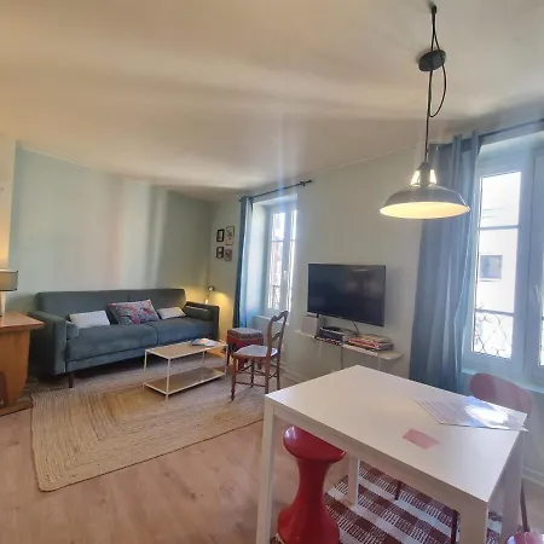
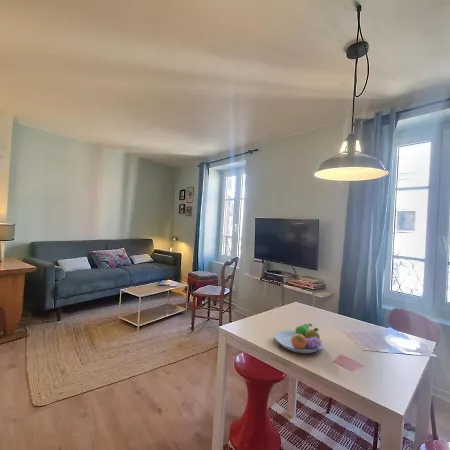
+ fruit bowl (300, 334)
